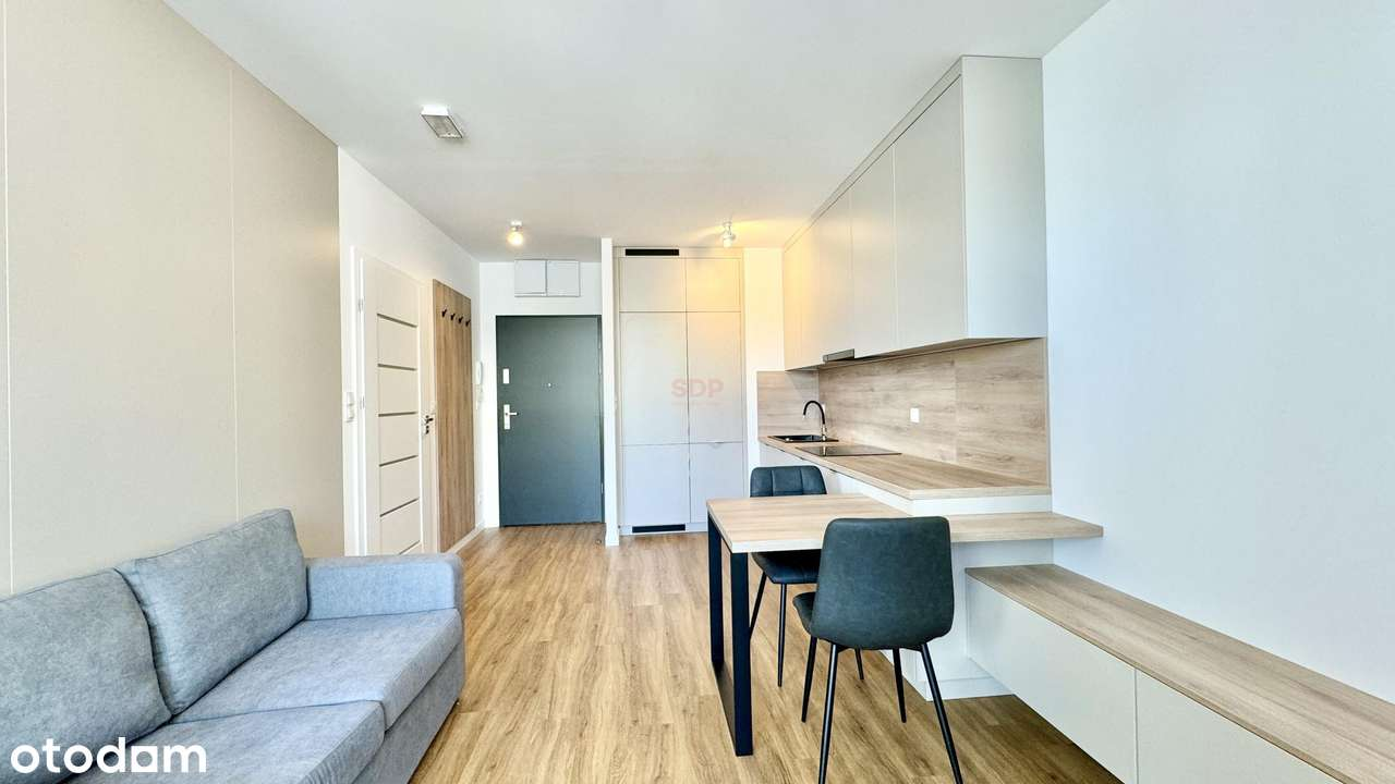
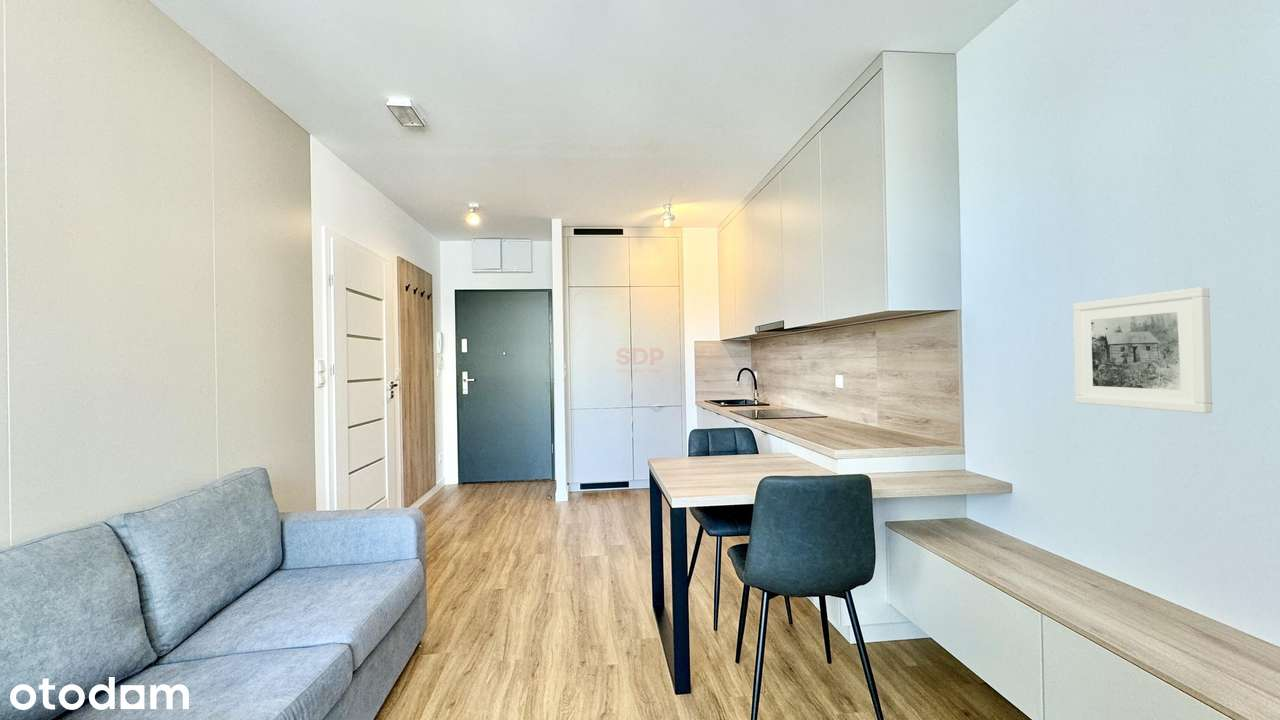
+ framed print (1134, 351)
